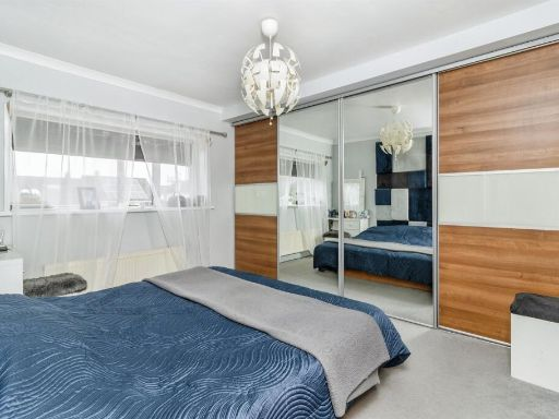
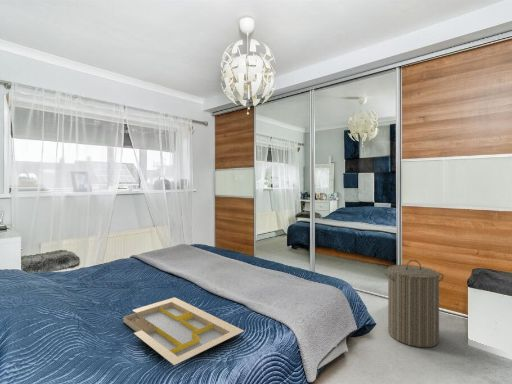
+ serving tray (174, 325)
+ laundry hamper (412, 297)
